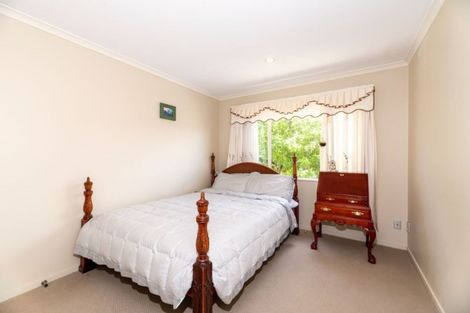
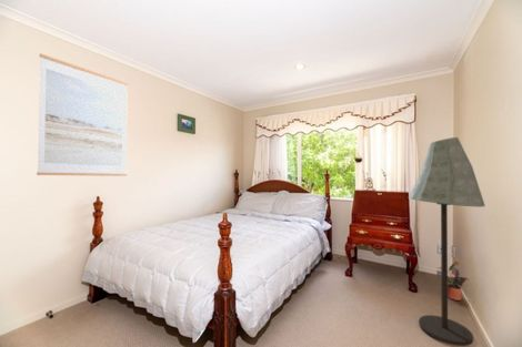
+ wall art (88, 123)
+ potted plant (449, 279)
+ floor lamp (443, 234)
